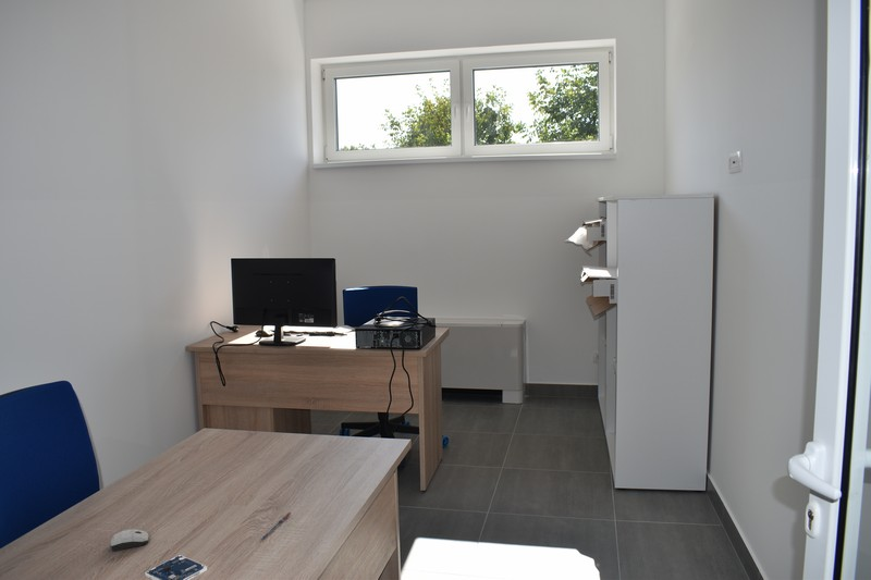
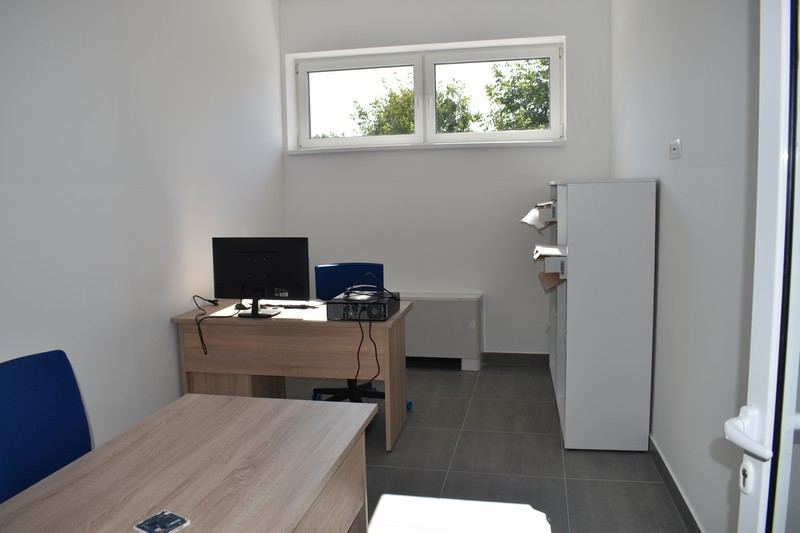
- pen (275, 526)
- computer mouse (130, 538)
